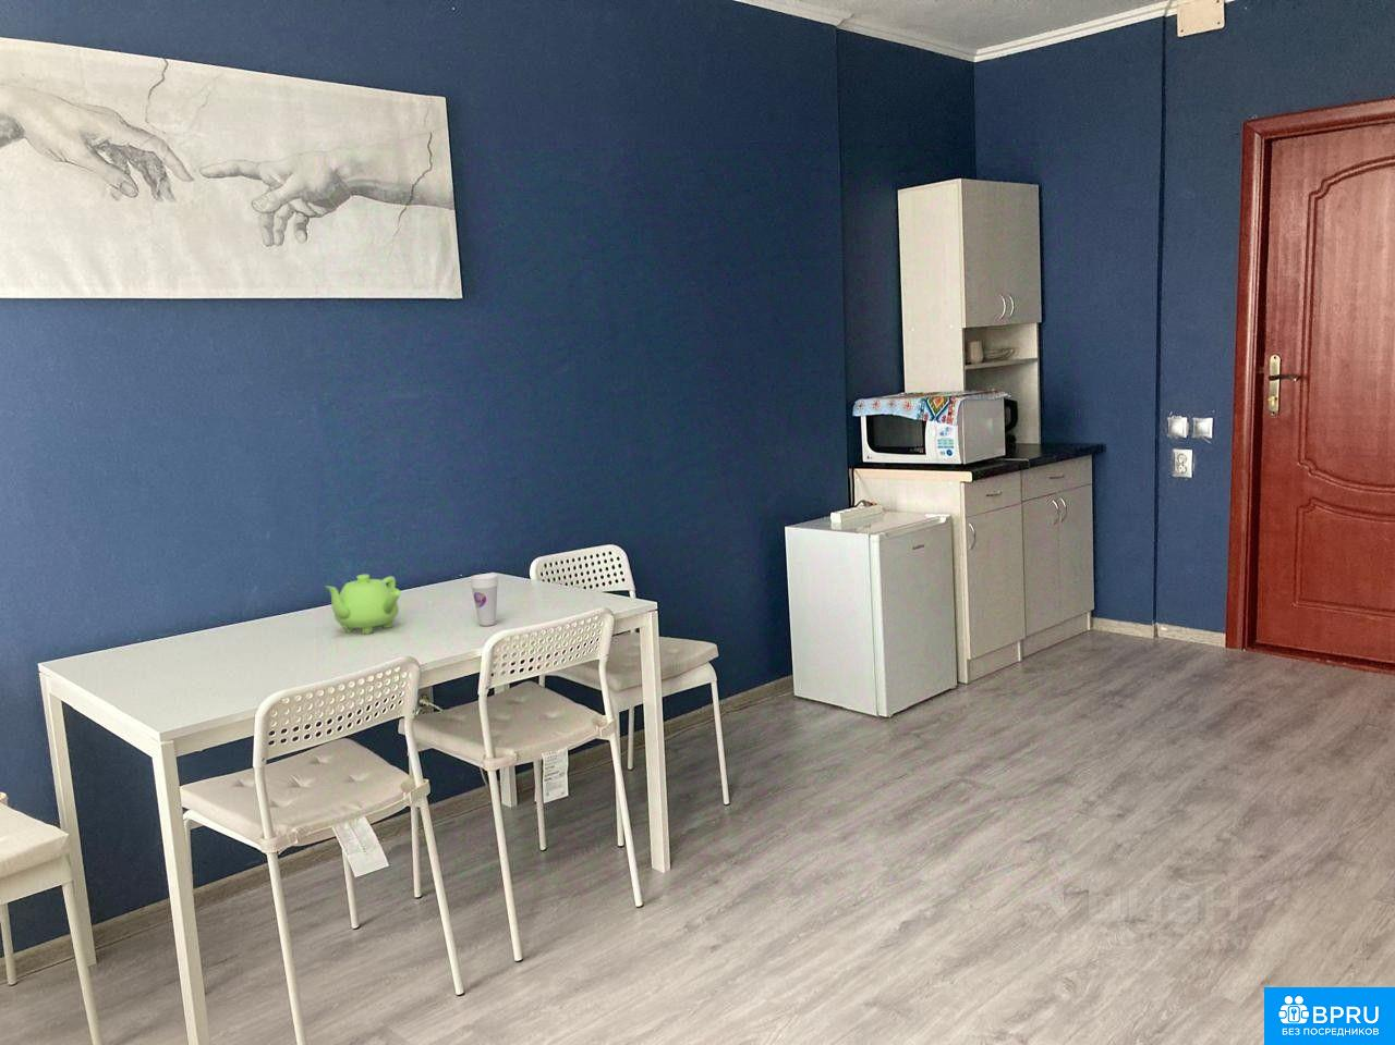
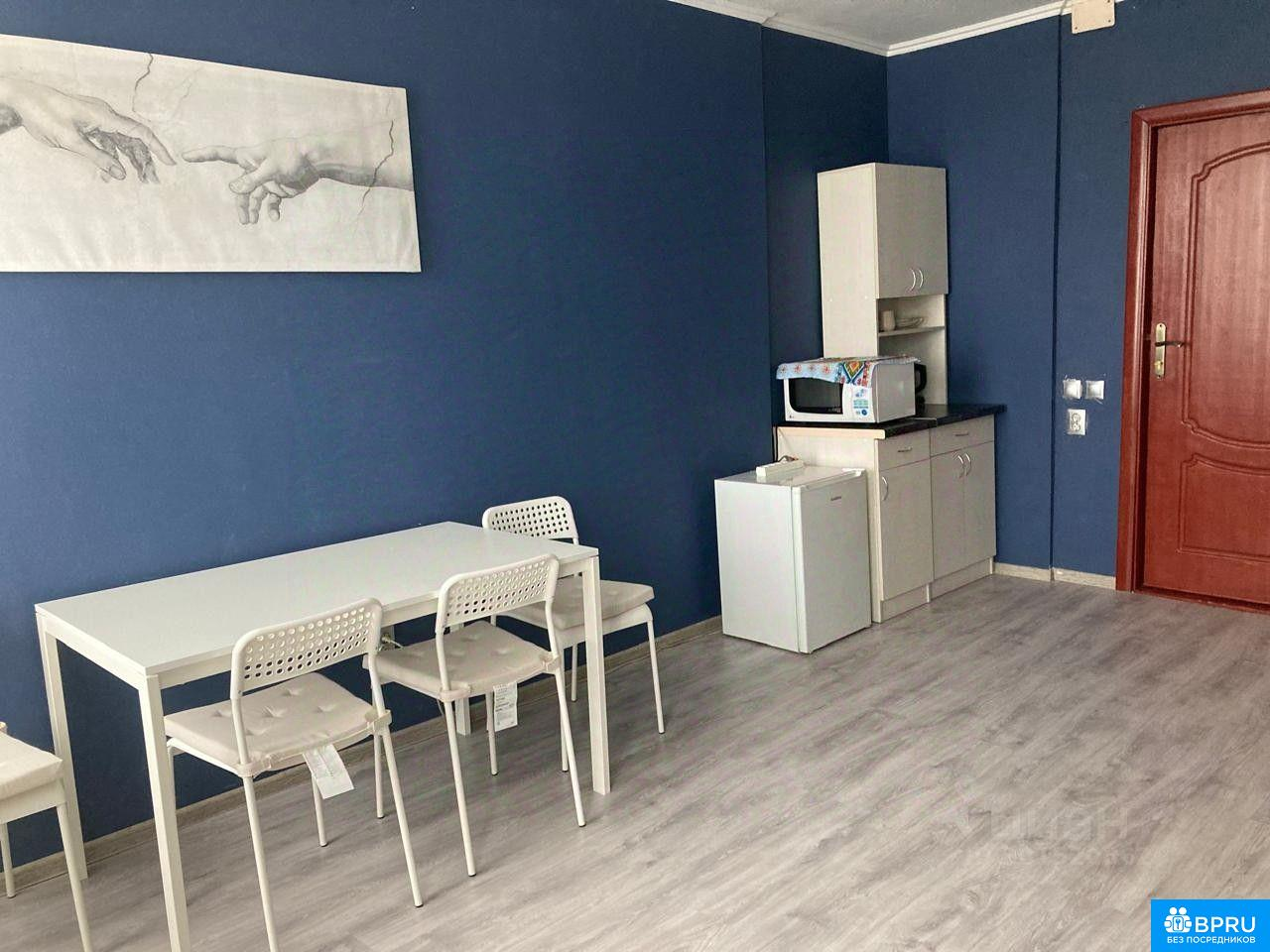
- teapot (369, 603)
- cup (486, 599)
